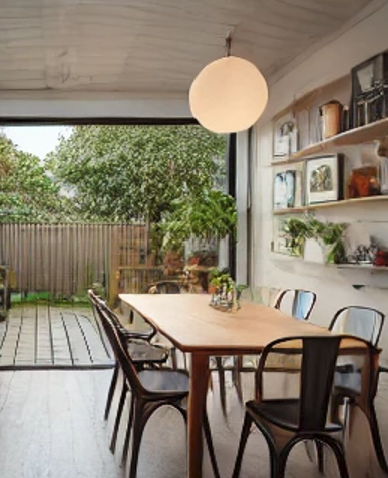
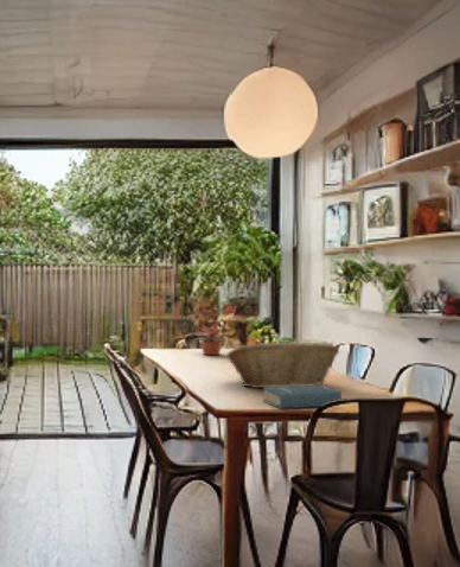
+ hardback book (301, 396)
+ potted plant (211, 336)
+ fruit basket (282, 362)
